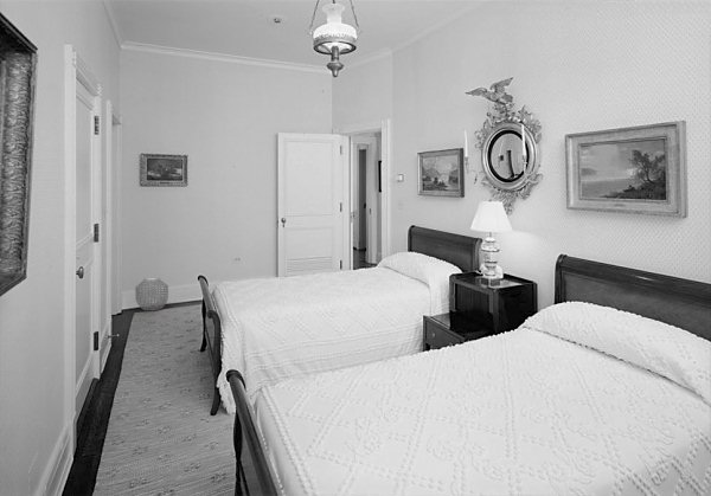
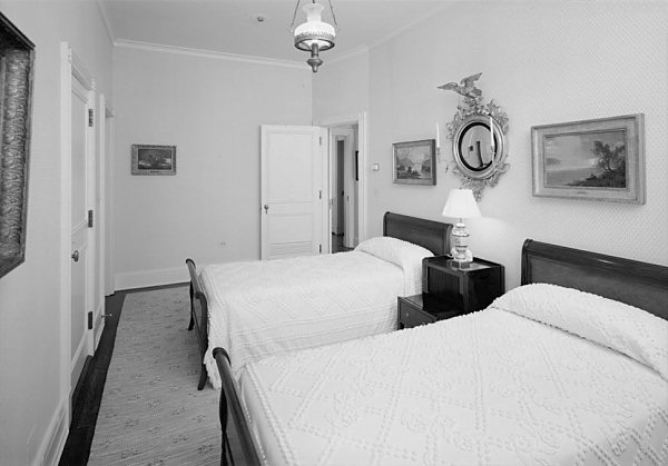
- woven basket (152, 294)
